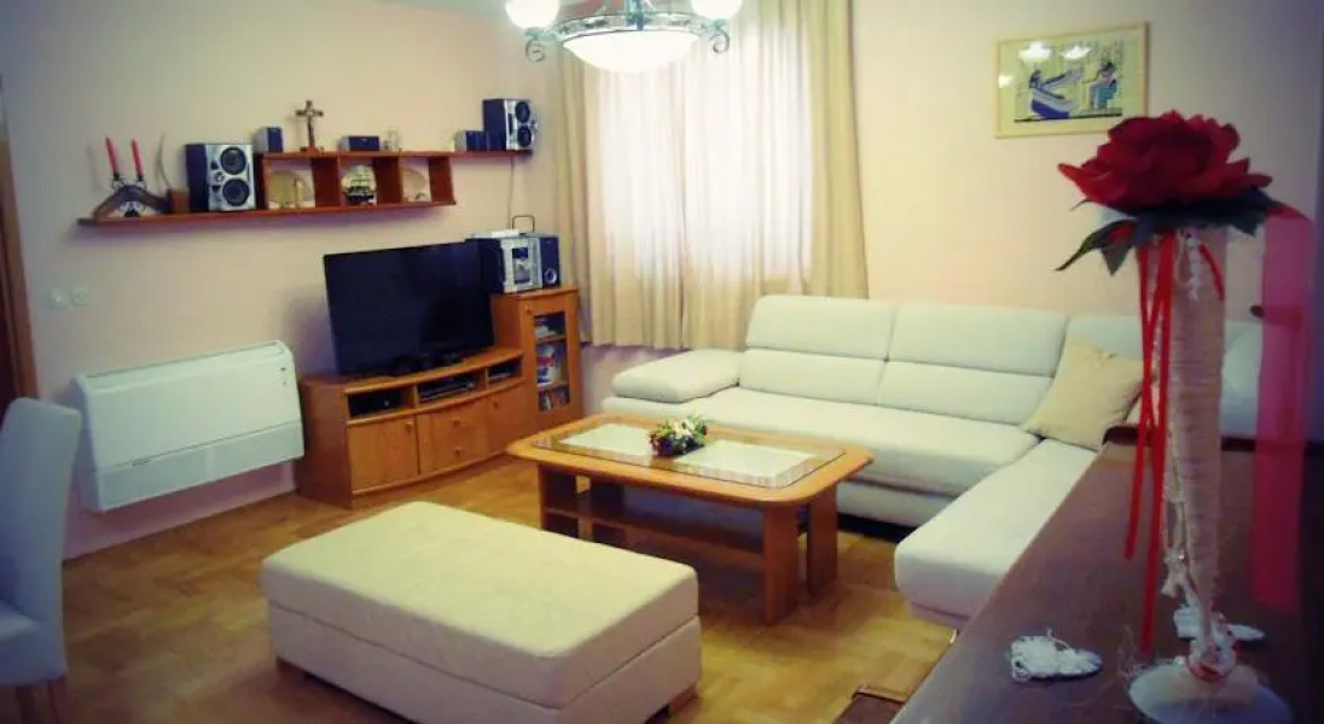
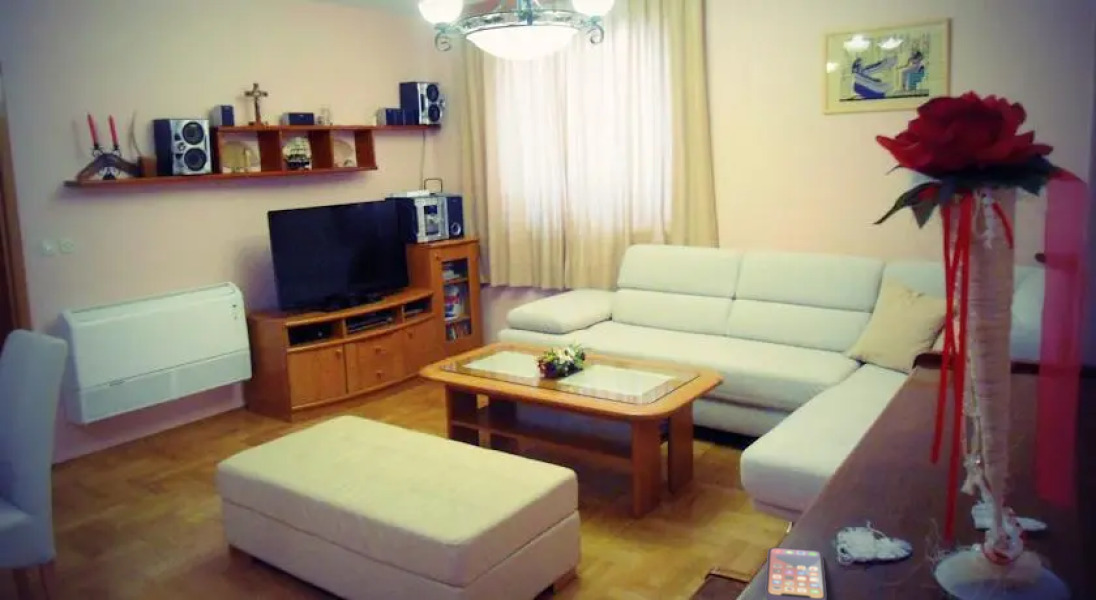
+ smartphone (795, 574)
